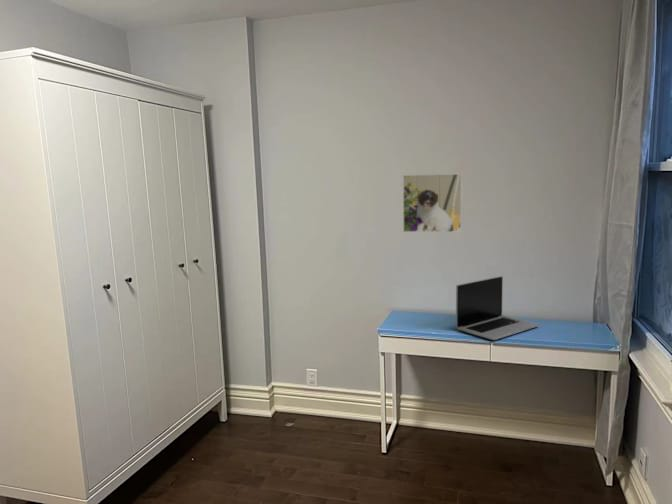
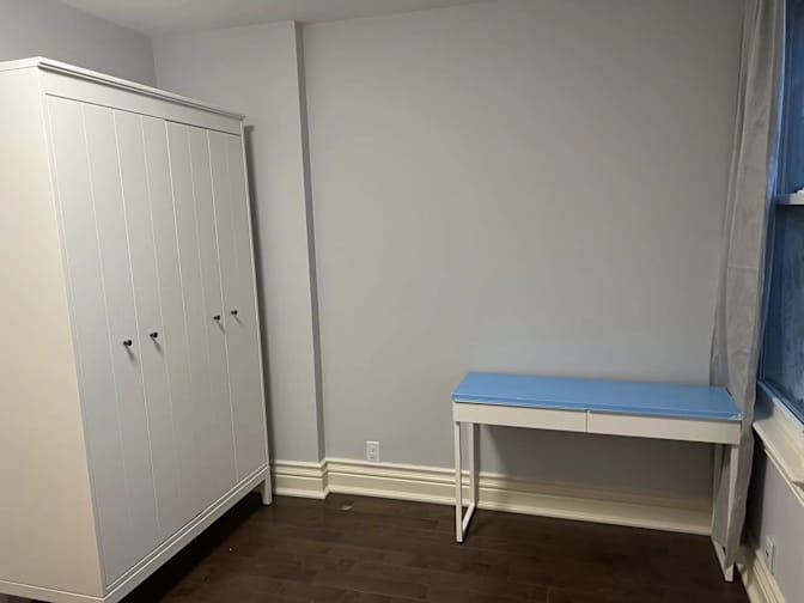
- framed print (432, 203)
- laptop (498, 306)
